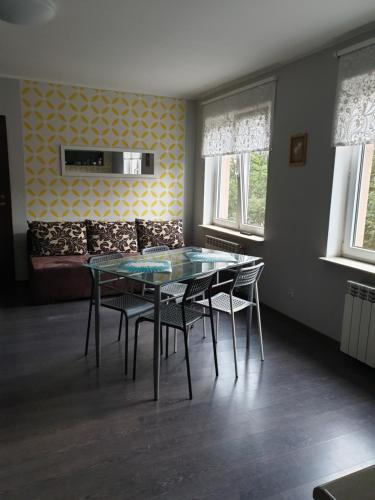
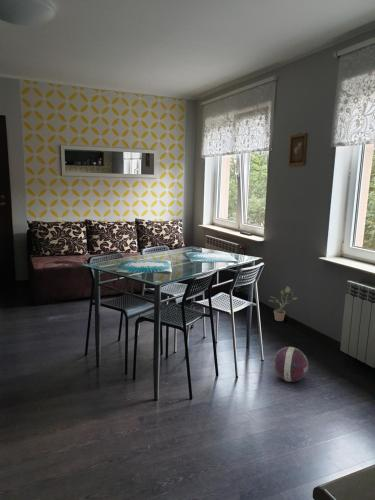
+ potted plant (281, 304)
+ ball (290, 364)
